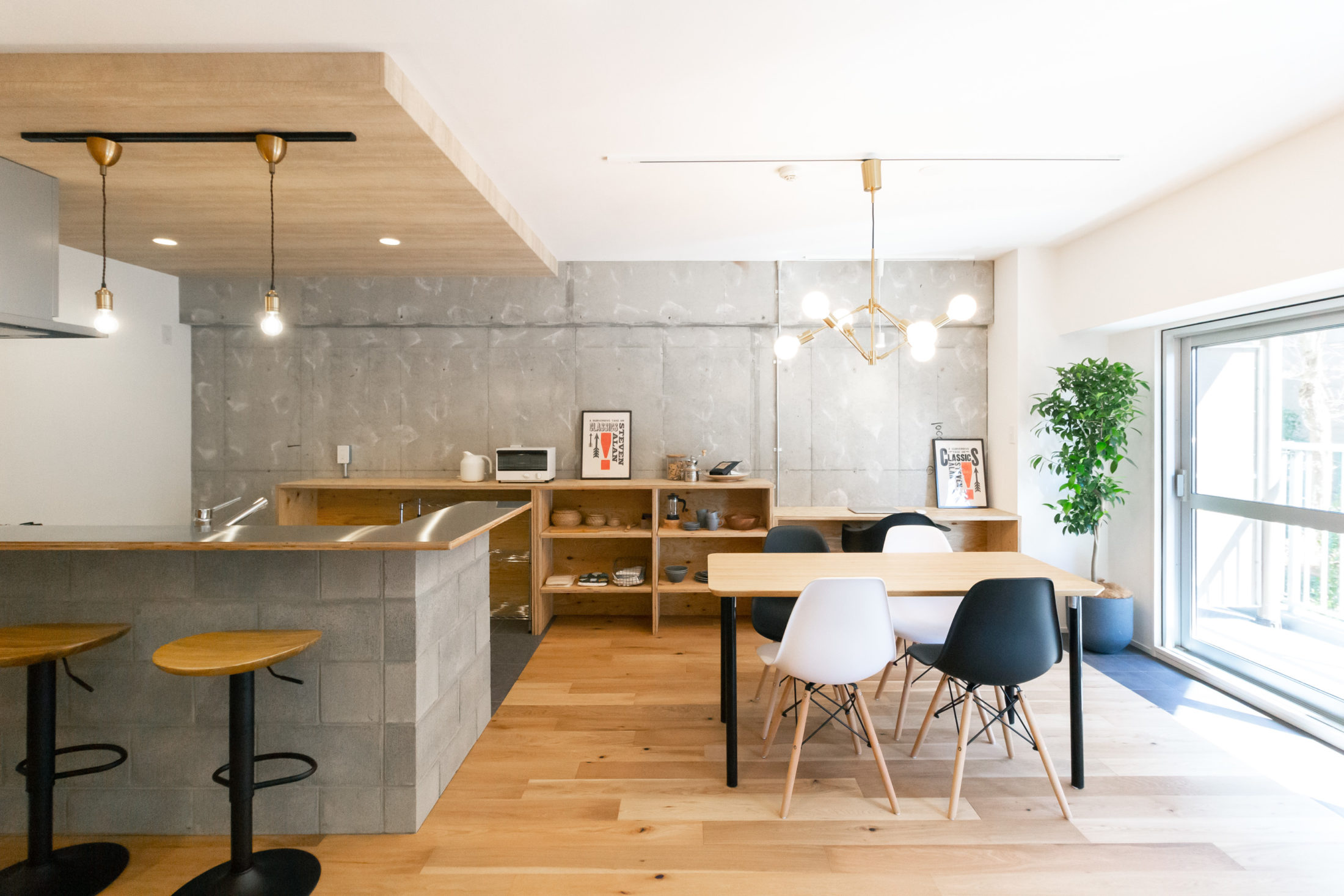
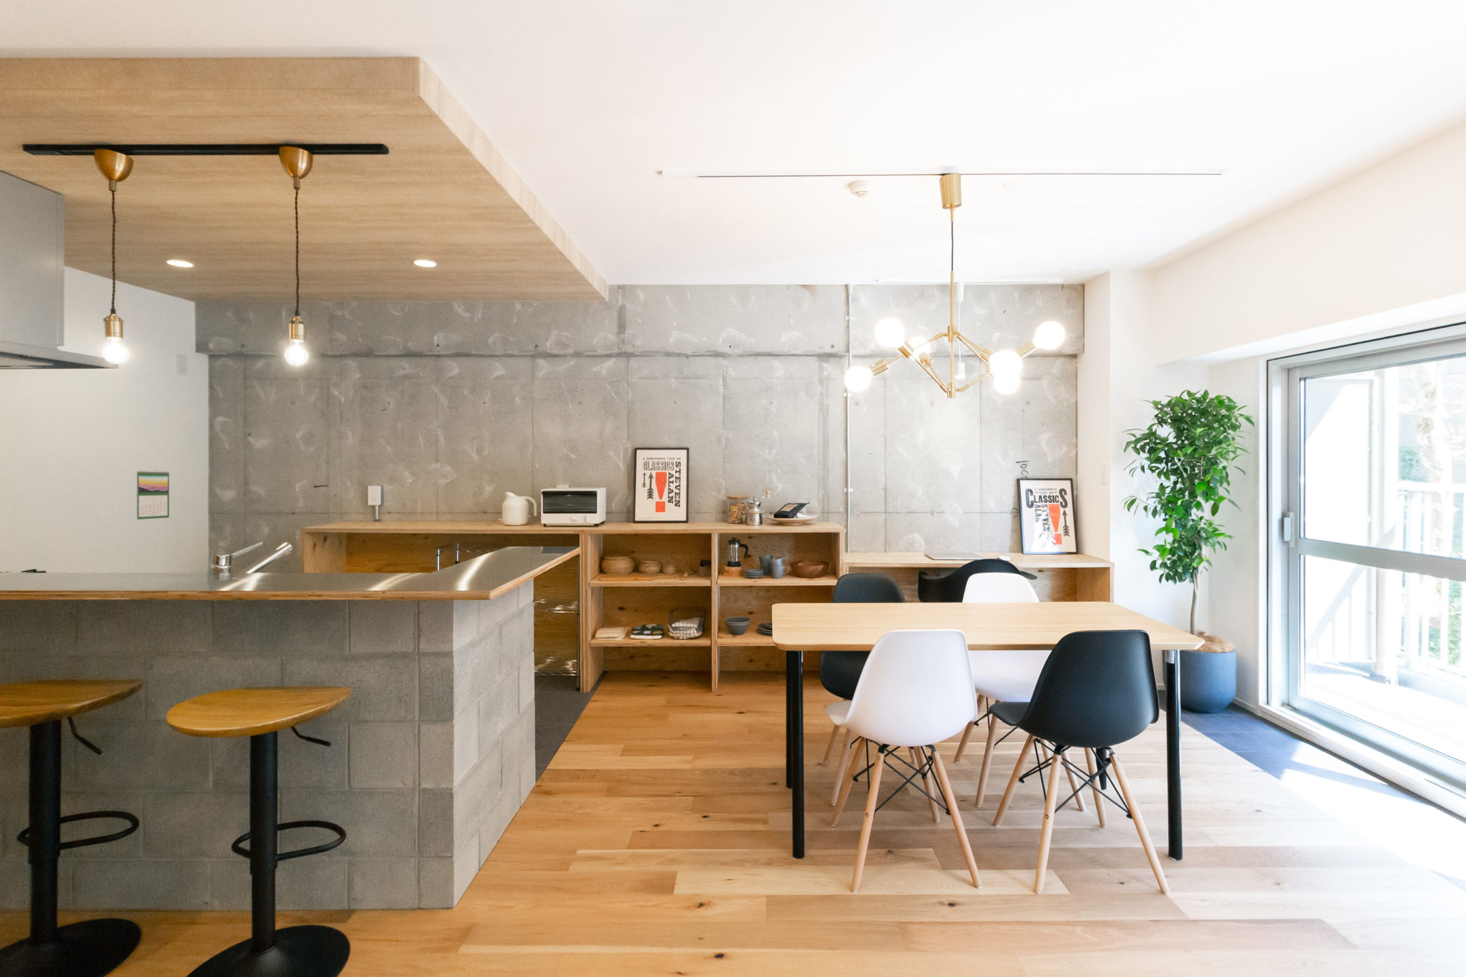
+ calendar (153, 494)
